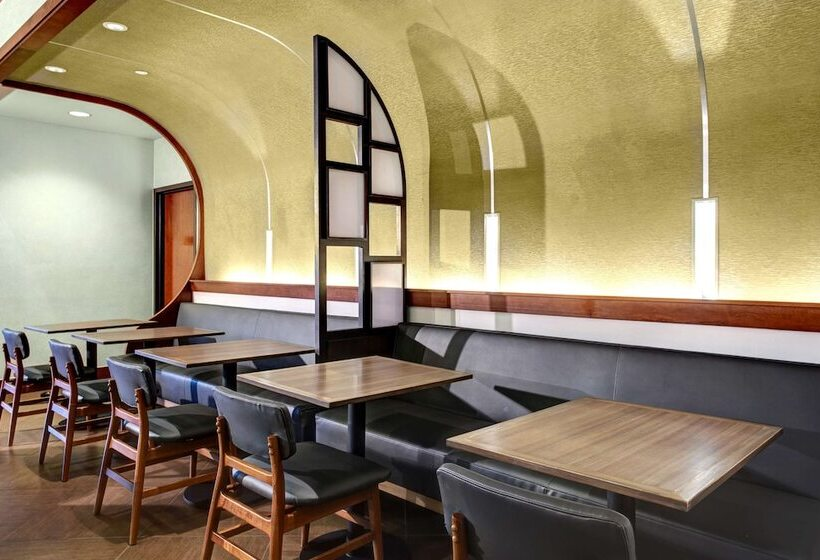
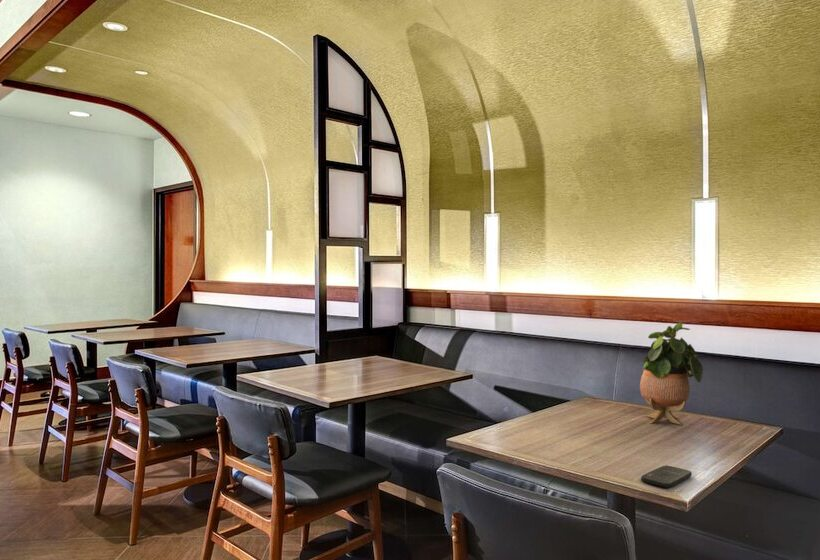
+ potted plant (670, 371)
+ smartphone (666, 476)
